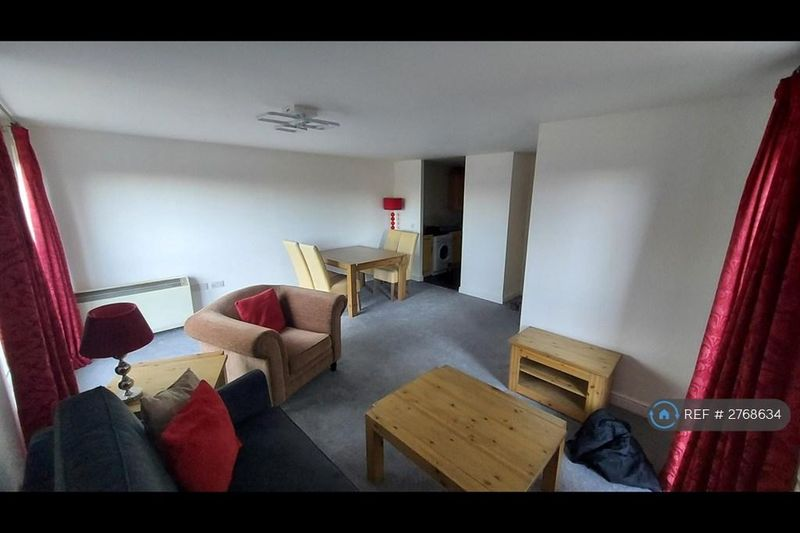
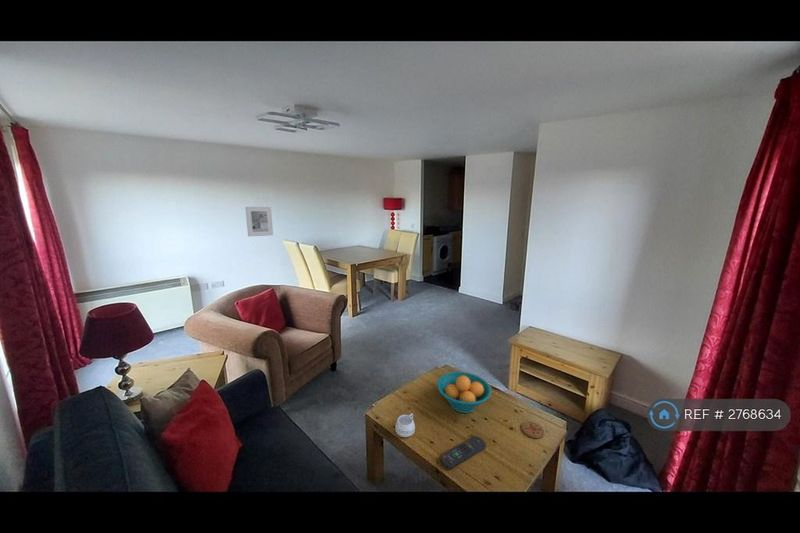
+ coaster (532, 429)
+ fruit bowl (463, 391)
+ mug (406, 423)
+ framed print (259, 221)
+ remote control (463, 451)
